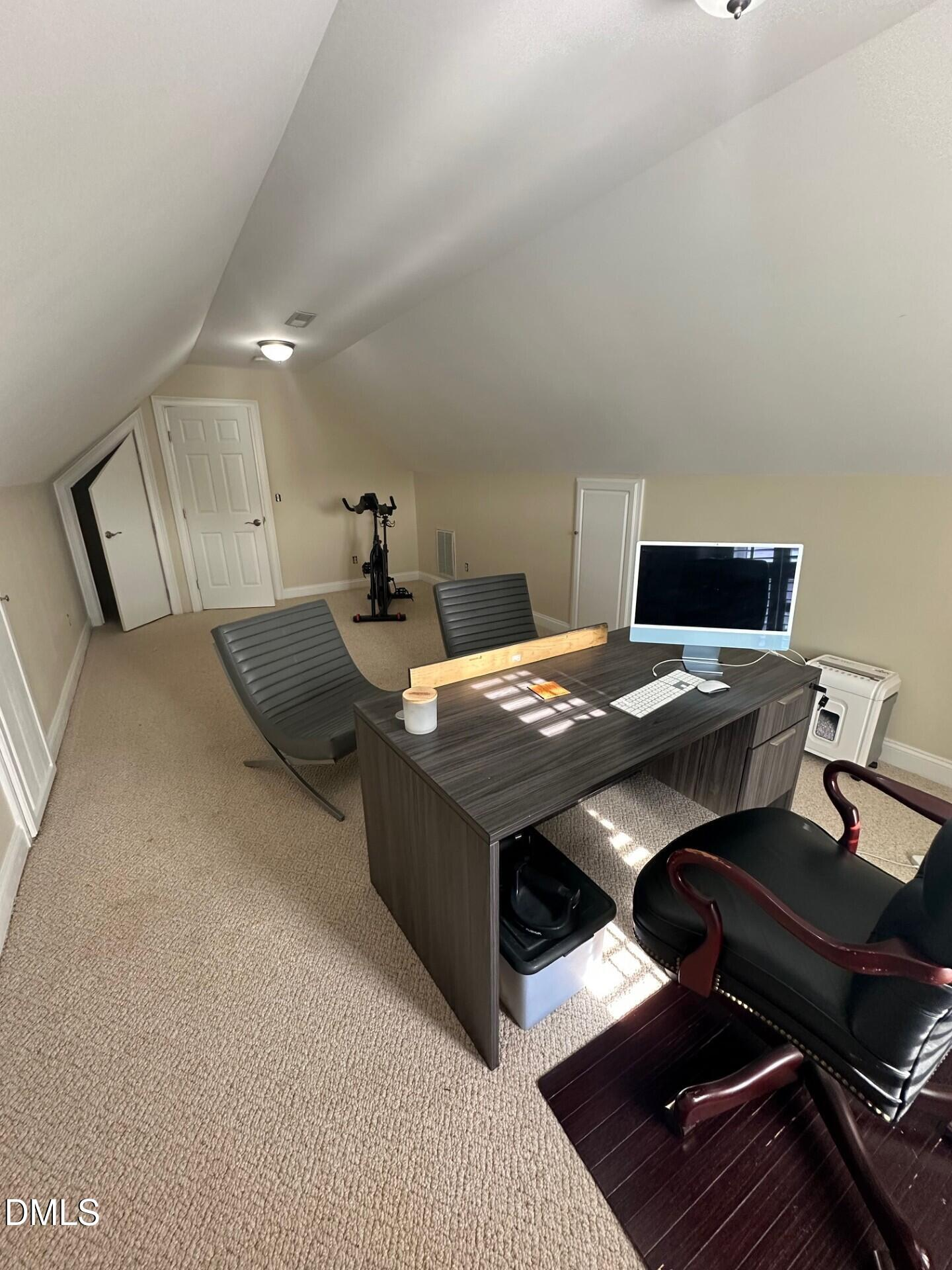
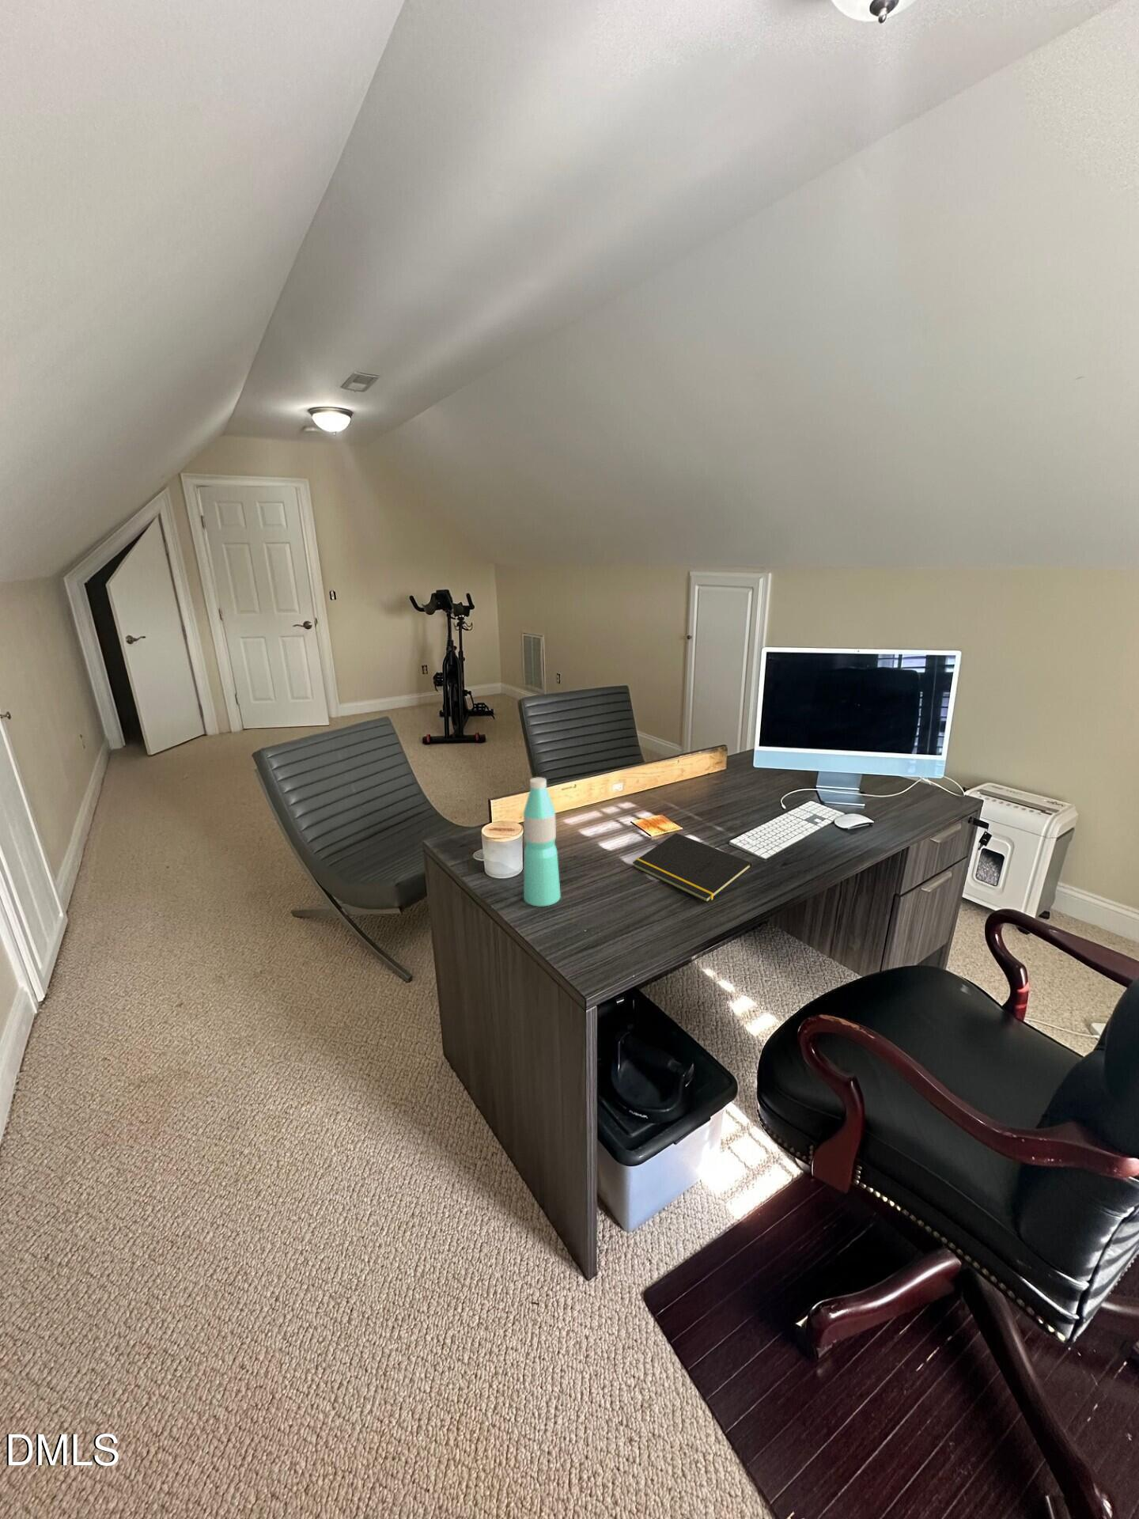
+ notepad (690, 865)
+ water bottle (541, 840)
